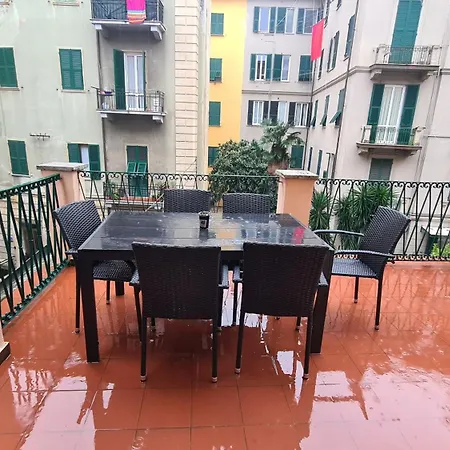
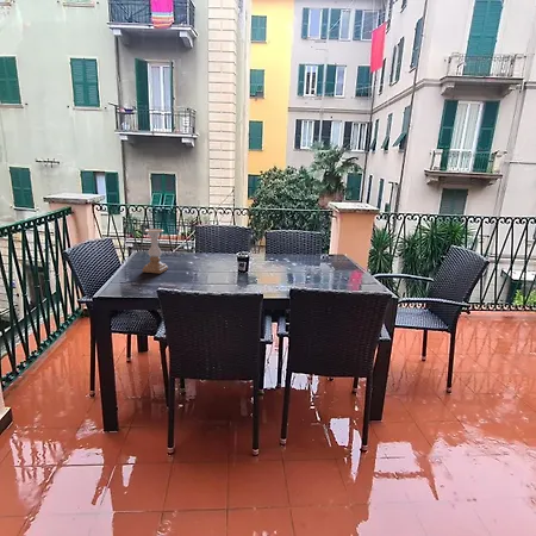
+ candle holder (154, 250)
